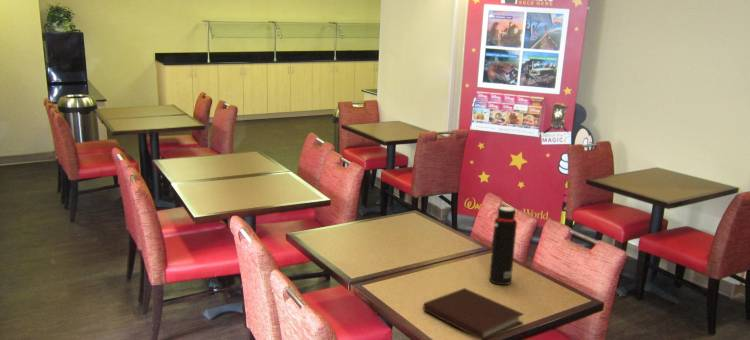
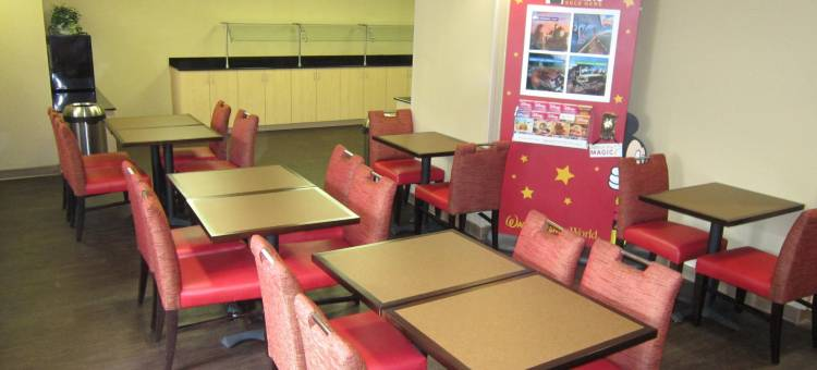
- notebook (472, 312)
- water bottle (501, 245)
